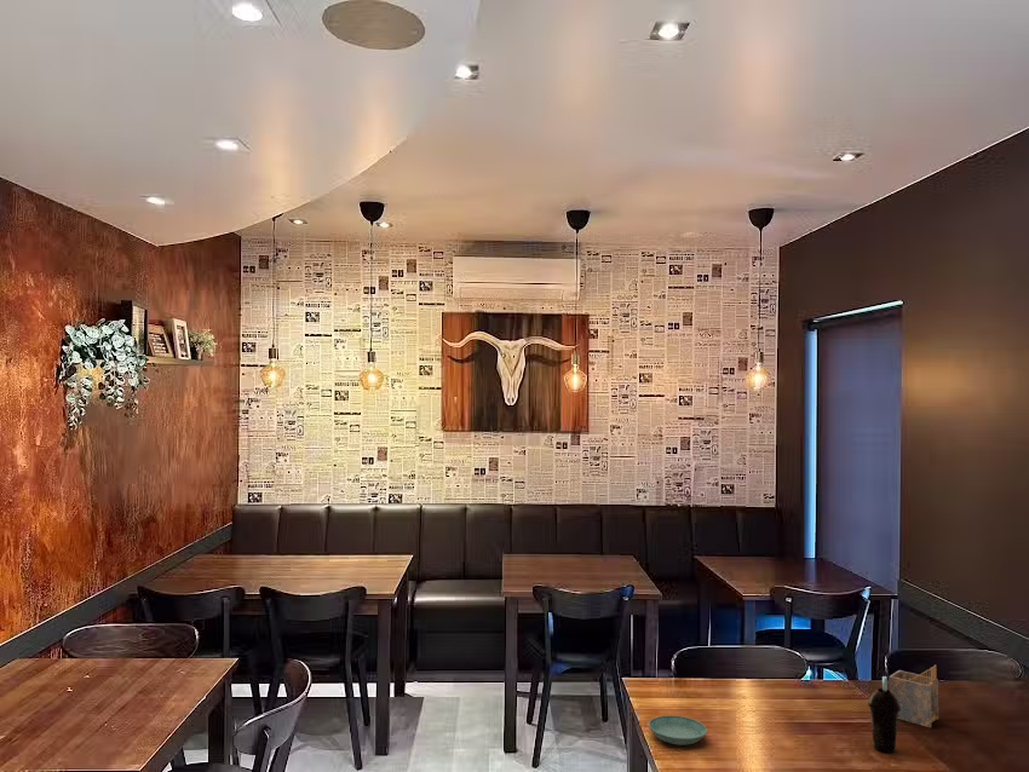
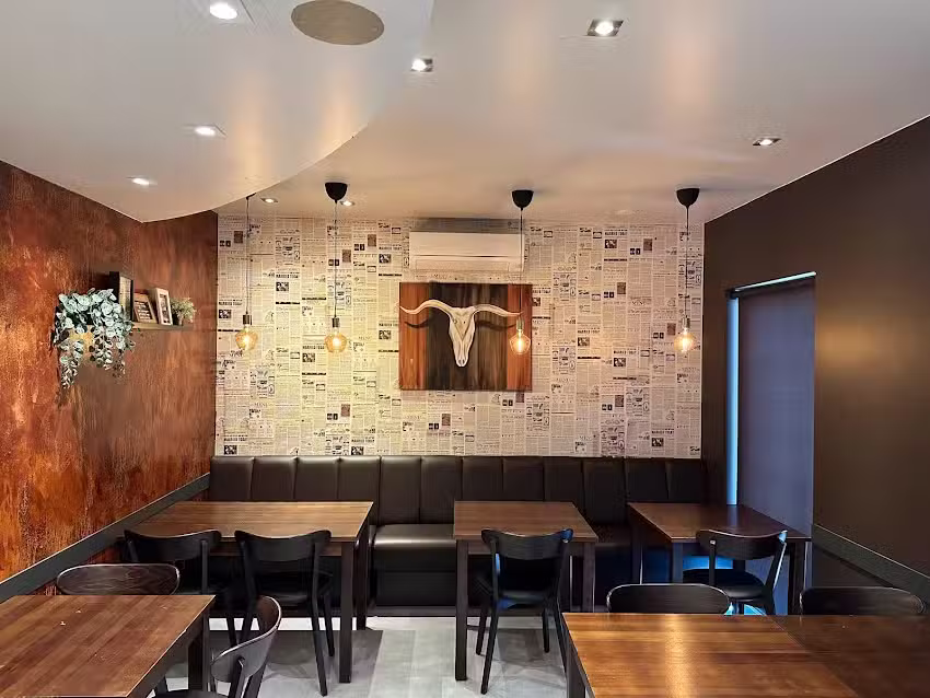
- cup (884, 713)
- napkin holder (914, 690)
- saucer (677, 731)
